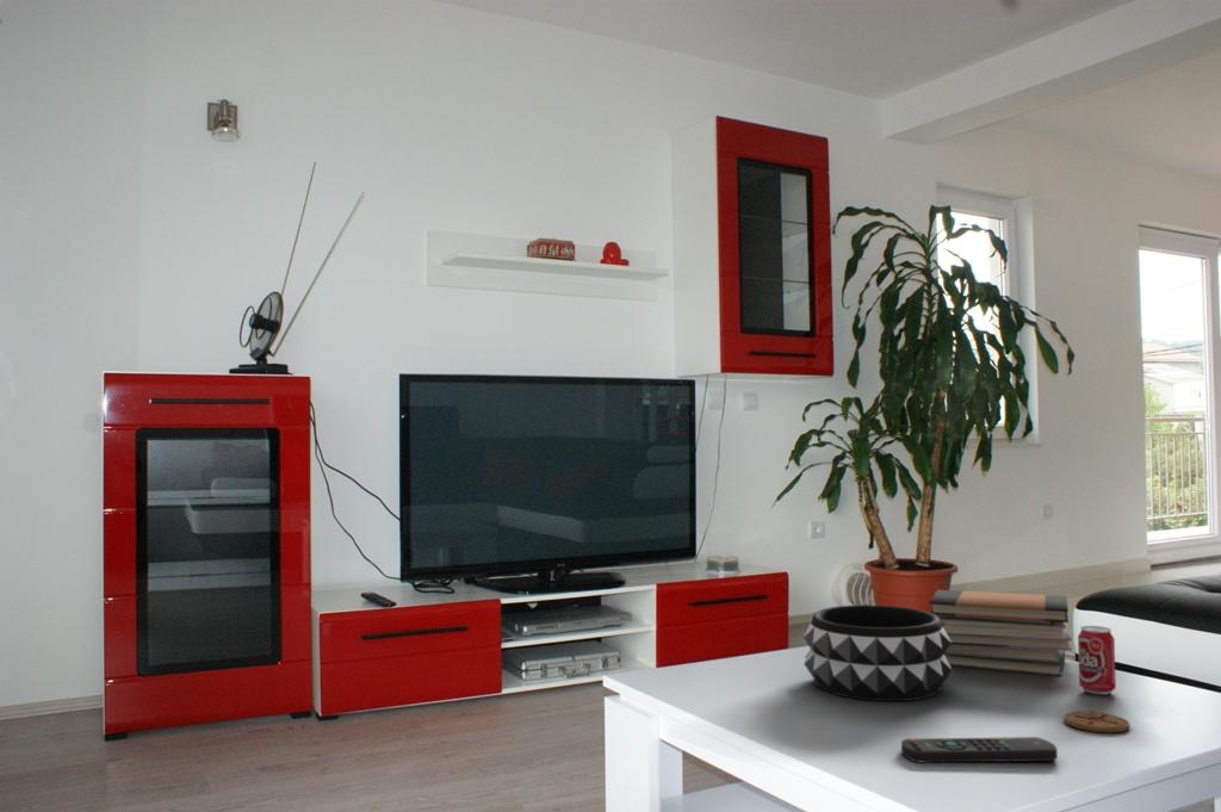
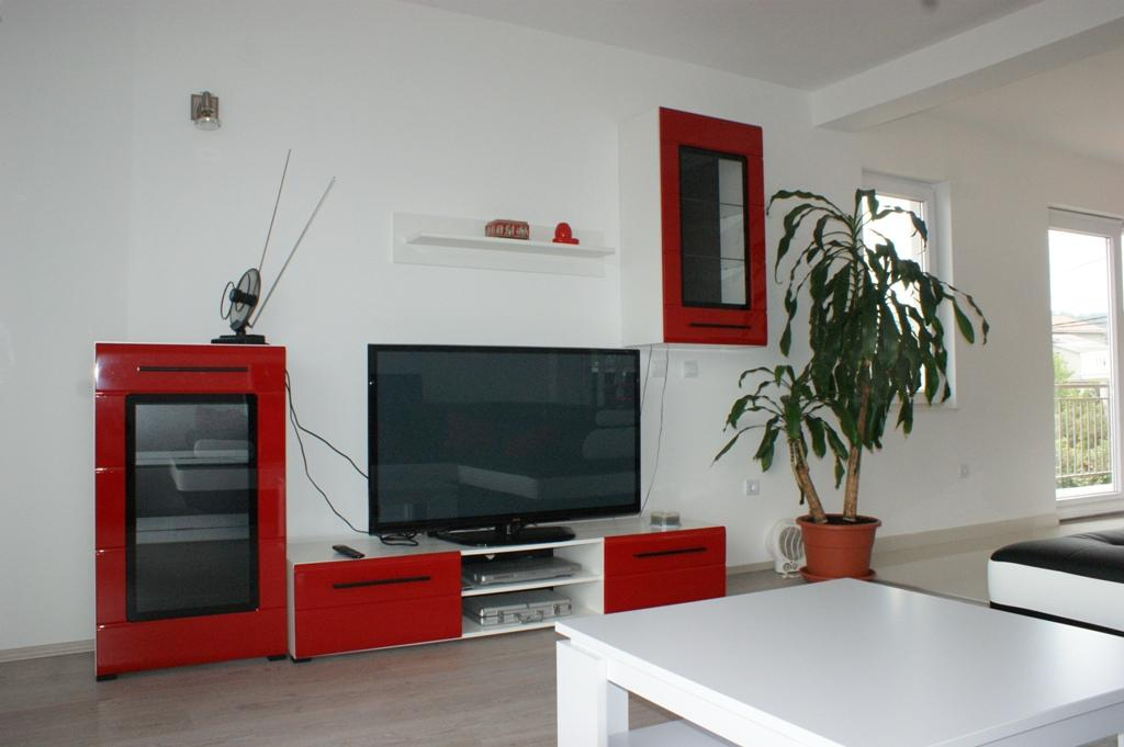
- coaster (1096, 721)
- remote control (978, 749)
- decorative bowl (875, 650)
- book stack (999, 630)
- beverage can (1096, 659)
